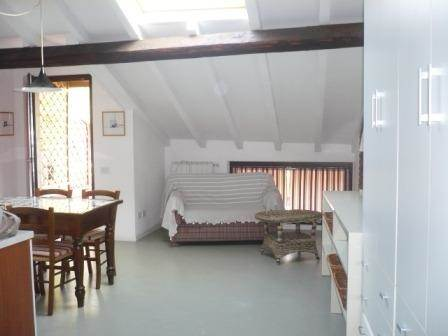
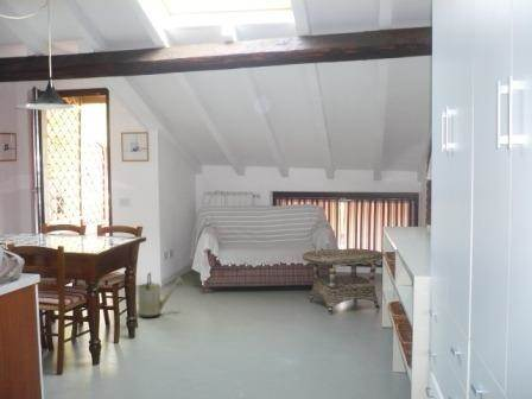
+ watering can (159, 293)
